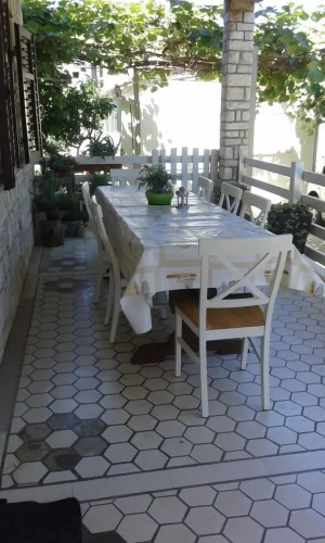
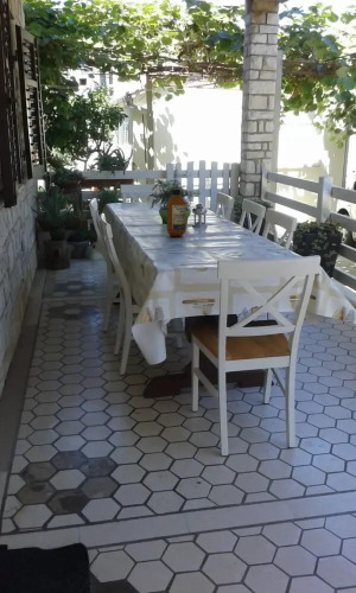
+ bottle (176, 212)
